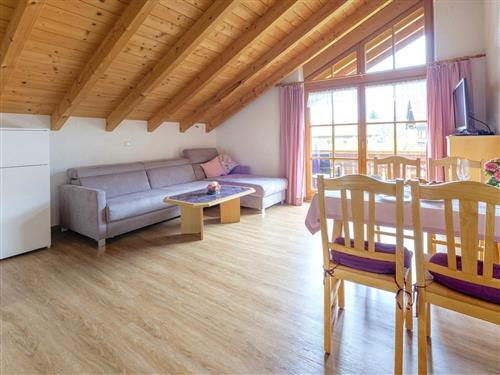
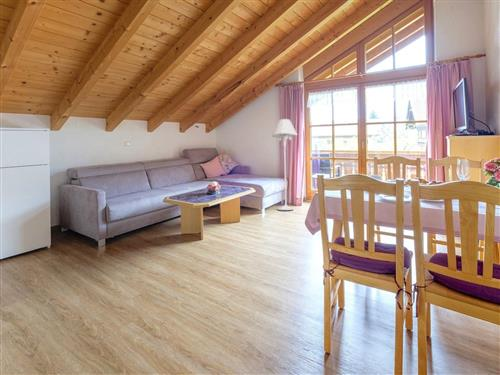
+ floor lamp (285, 164)
